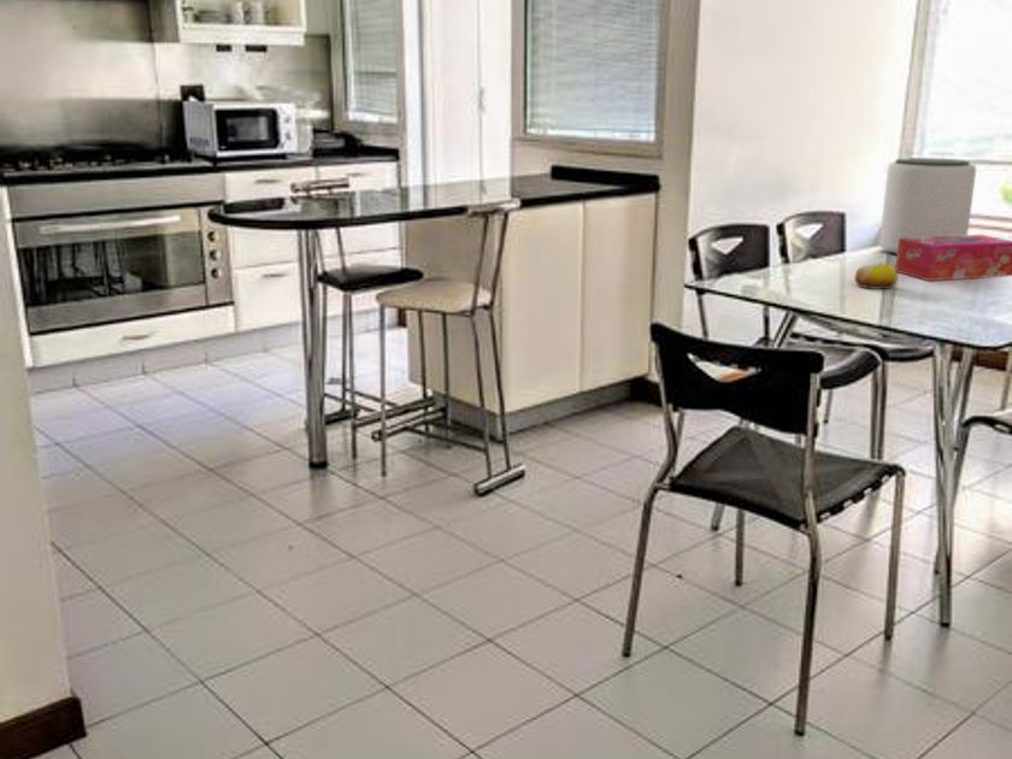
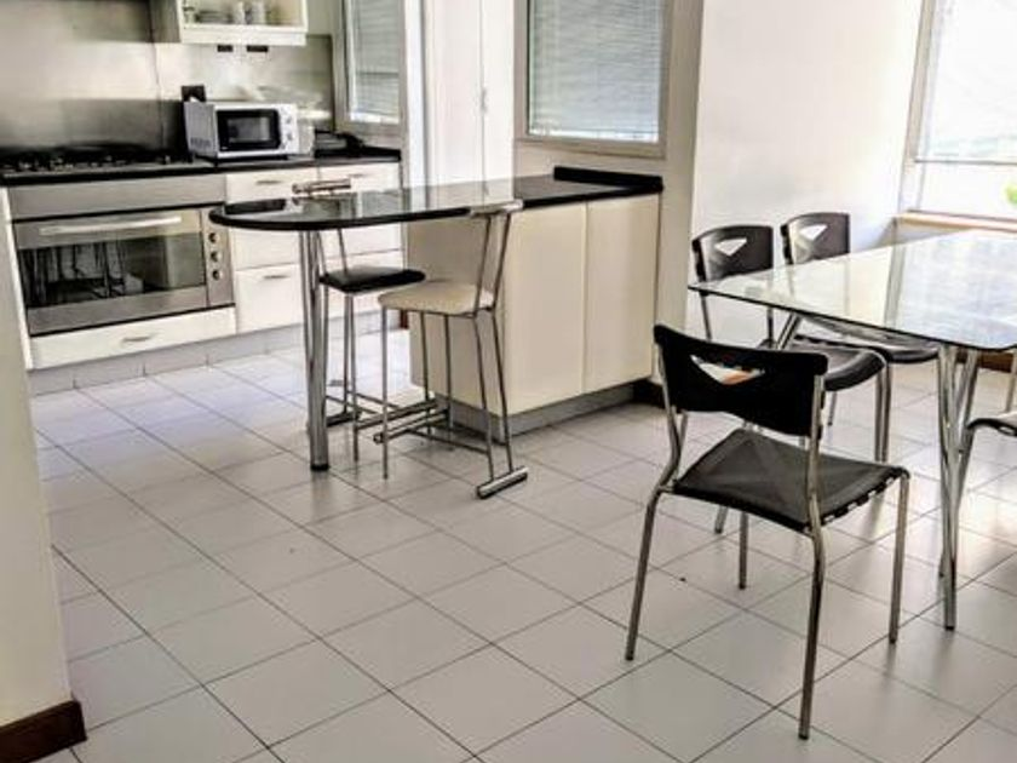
- plant pot (926, 206)
- fruit (875, 273)
- tissue box (955, 257)
